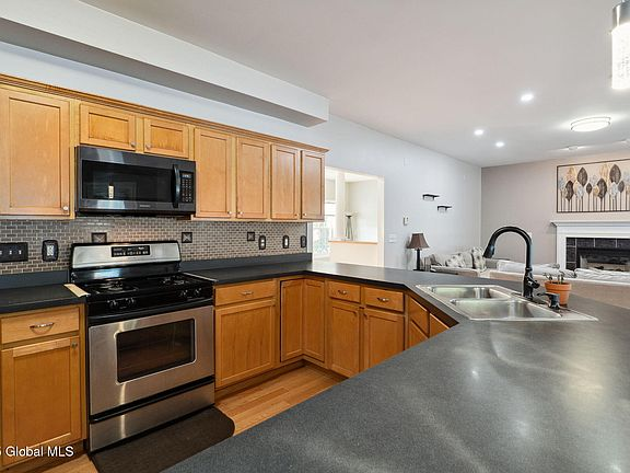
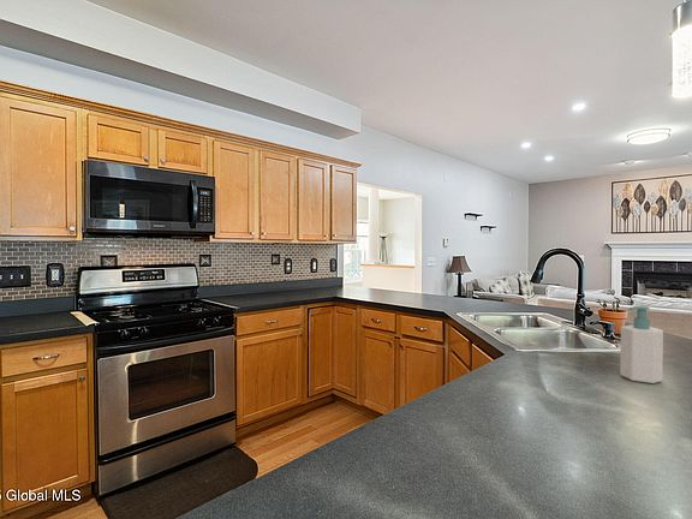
+ soap bottle (640, 342)
